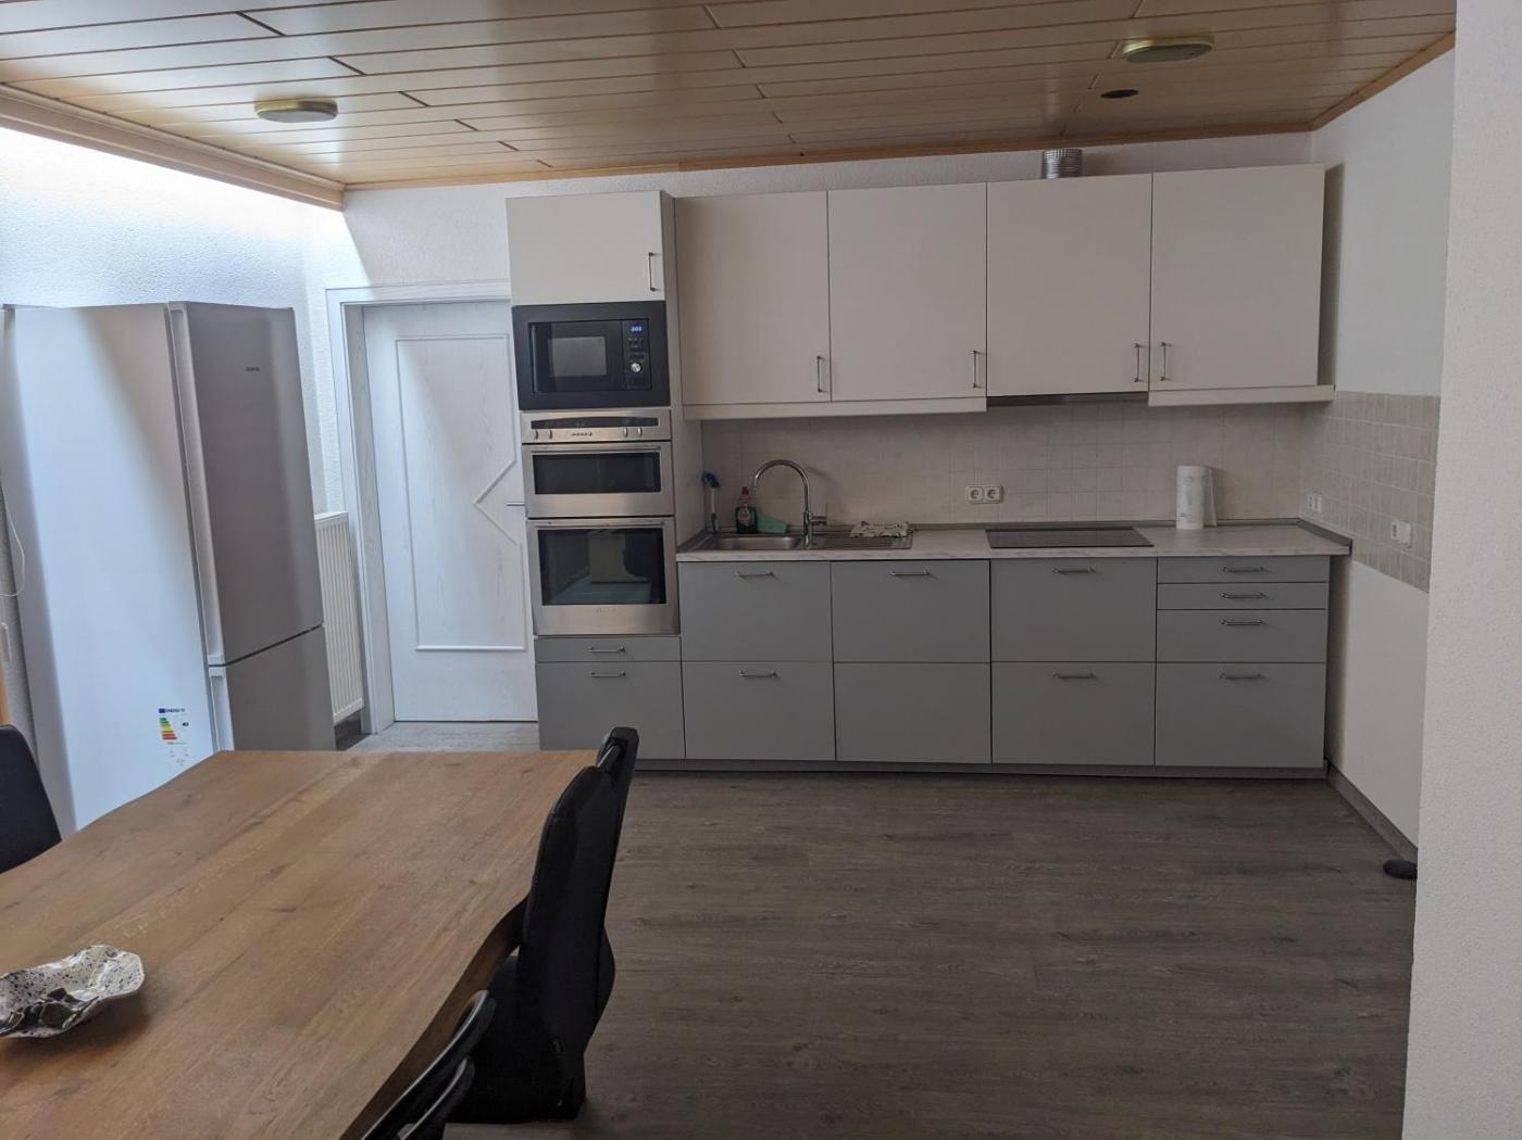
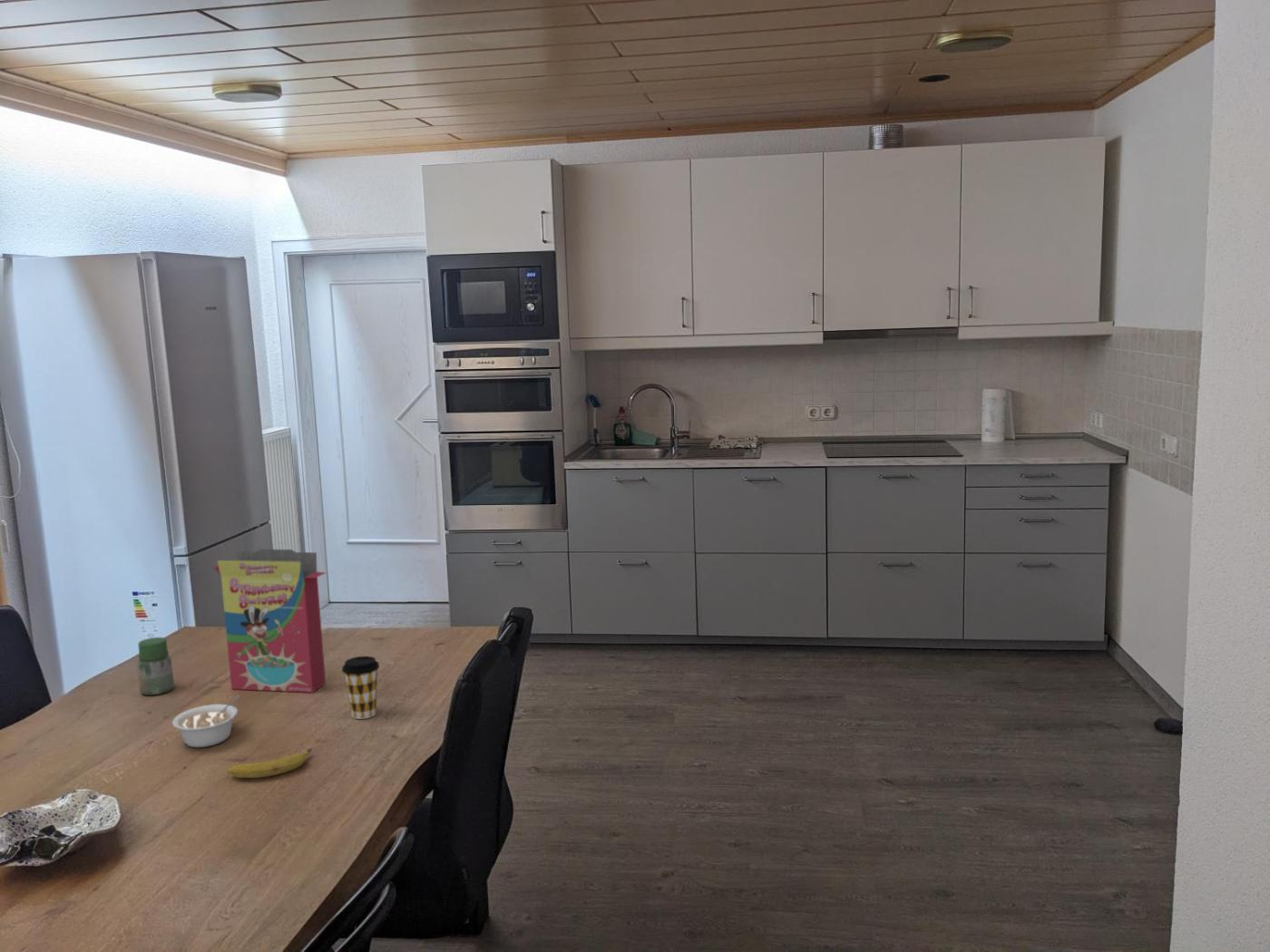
+ legume (207, 724)
+ jar (154, 665)
+ cereal box (274, 620)
+ banana (271, 761)
+ coffee cup (362, 687)
